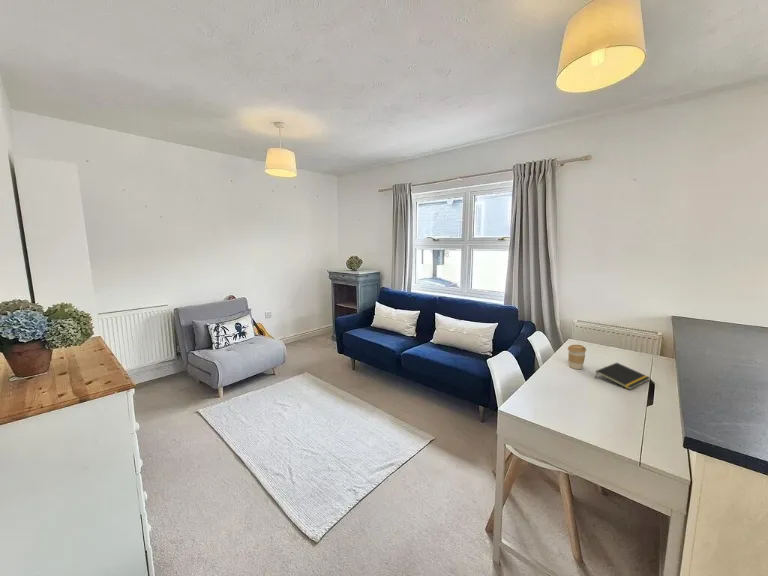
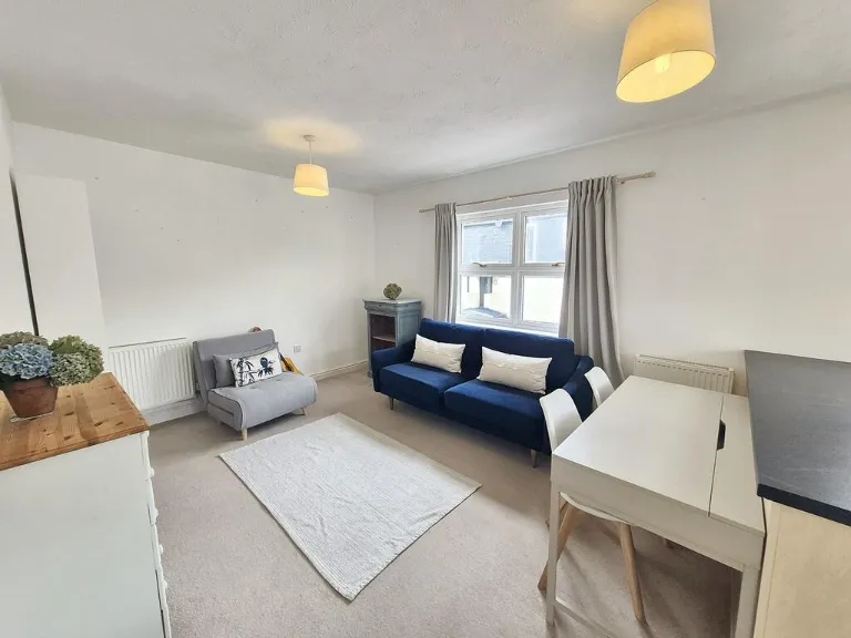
- notepad (622, 375)
- coffee cup (576, 356)
